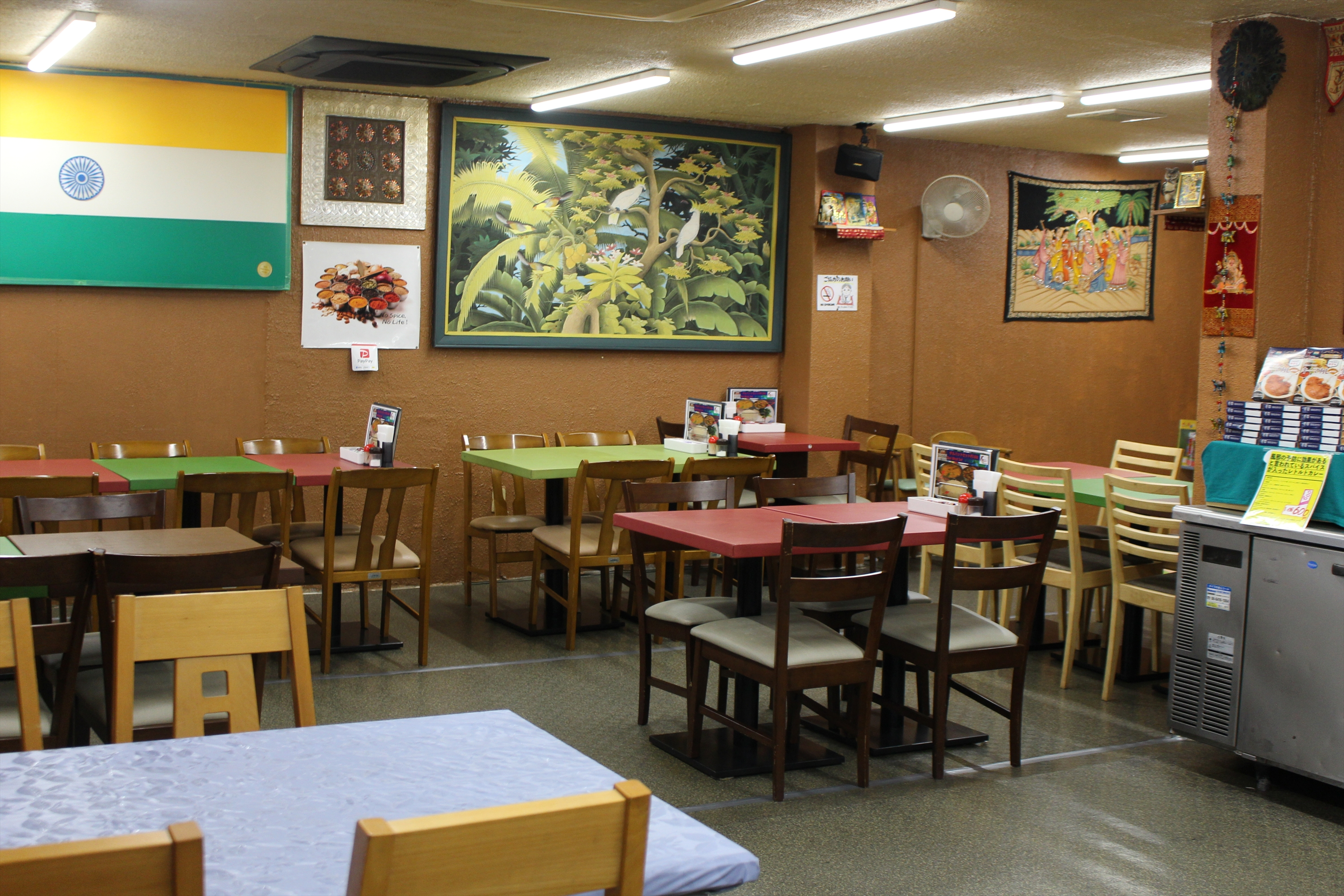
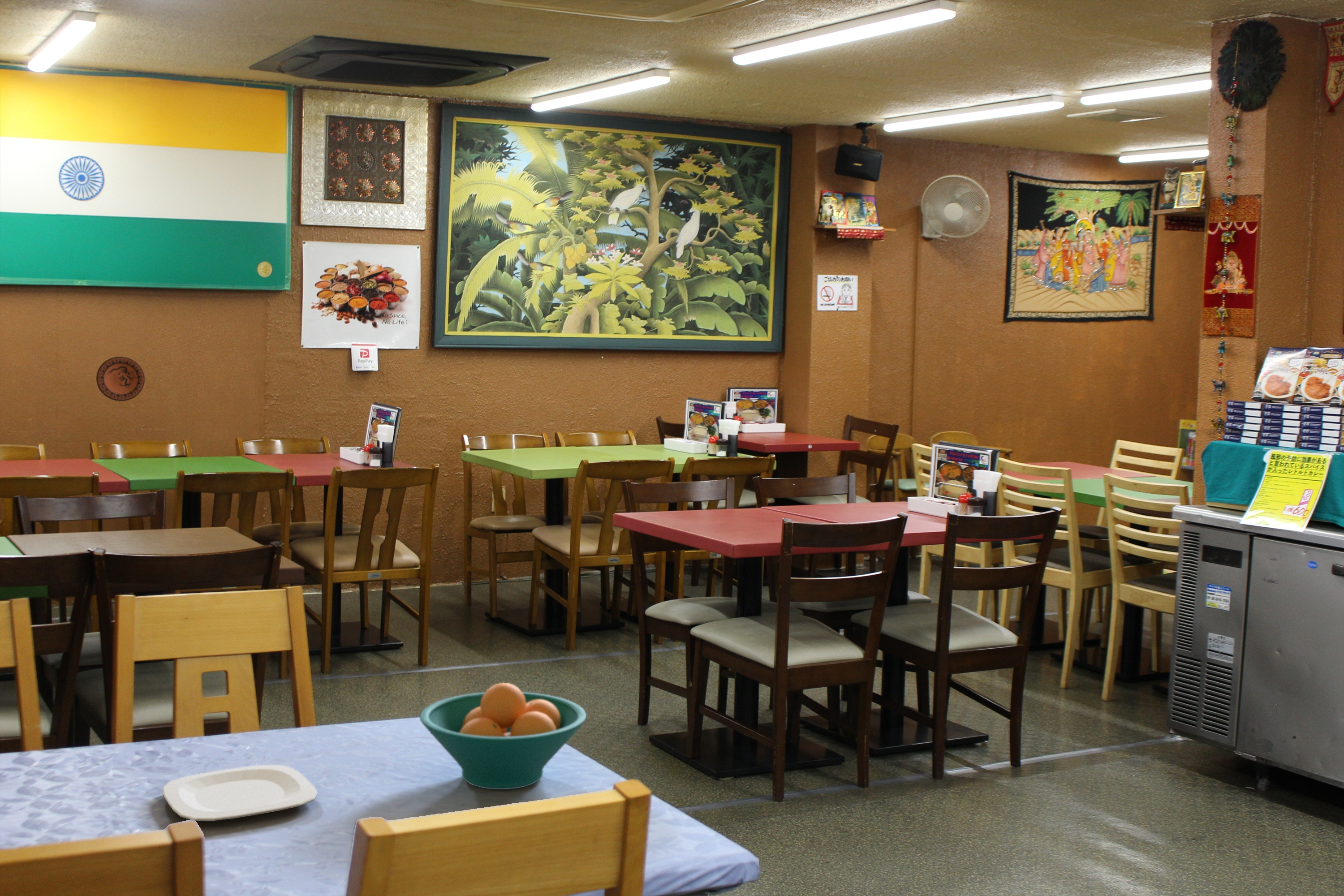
+ plate (240, 794)
+ fruit bowl (504, 731)
+ decorative plate (121, 379)
